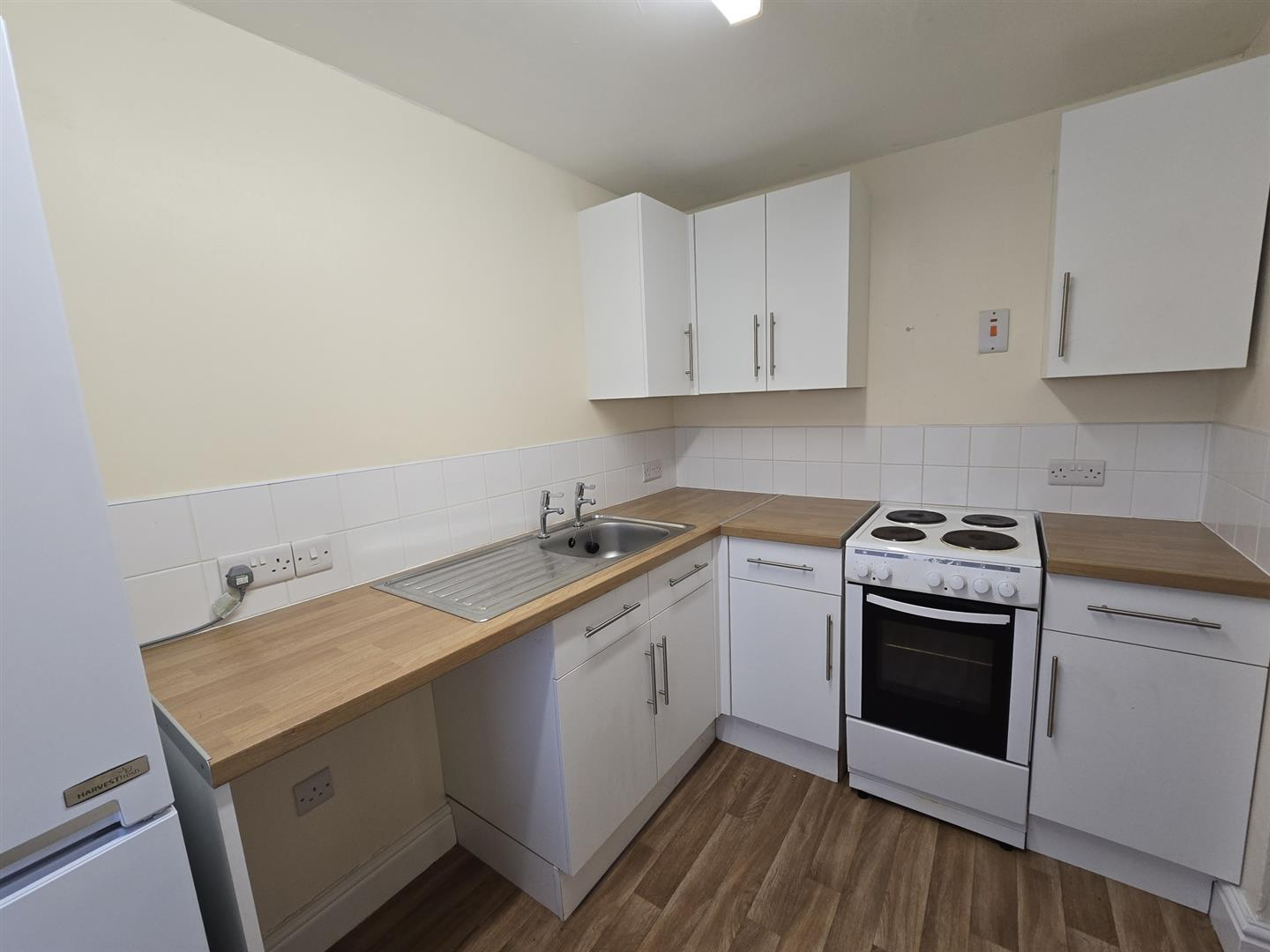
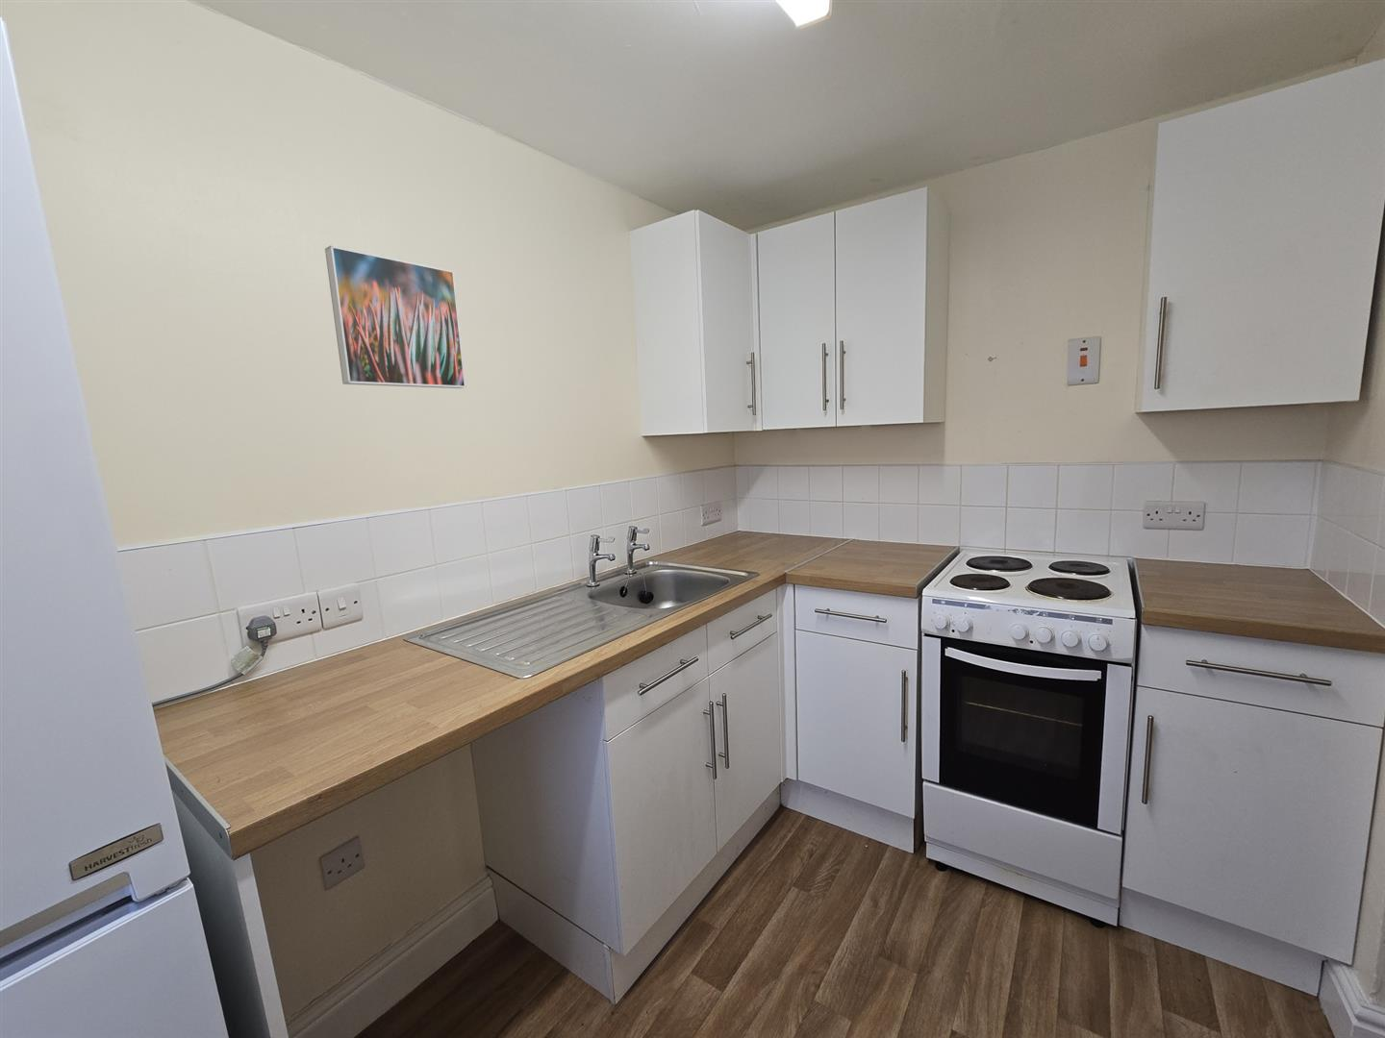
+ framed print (401, 324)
